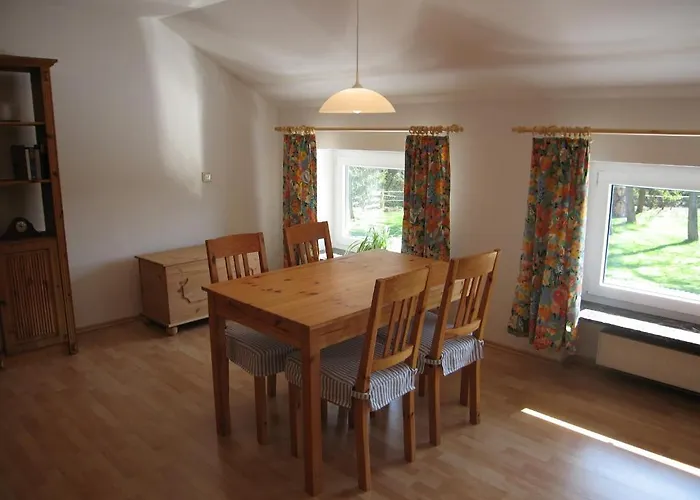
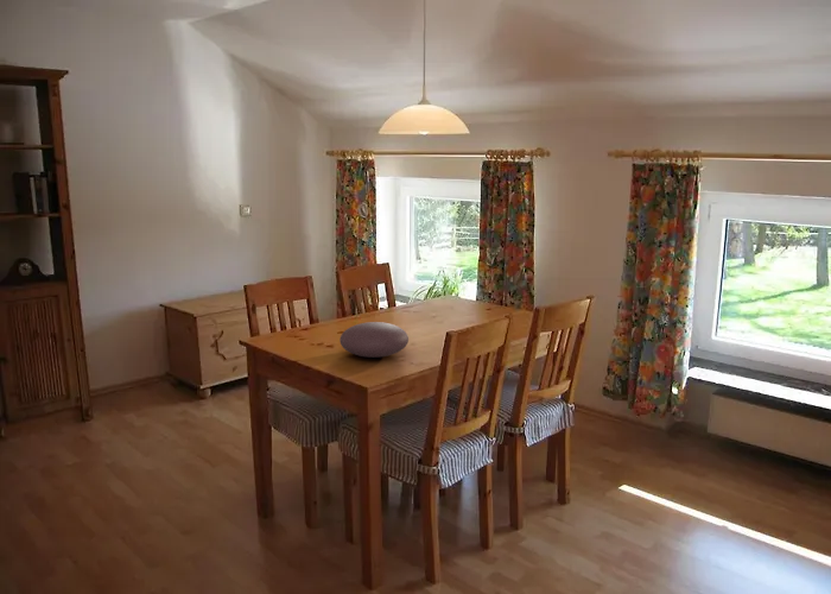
+ decorative bowl (374, 339)
